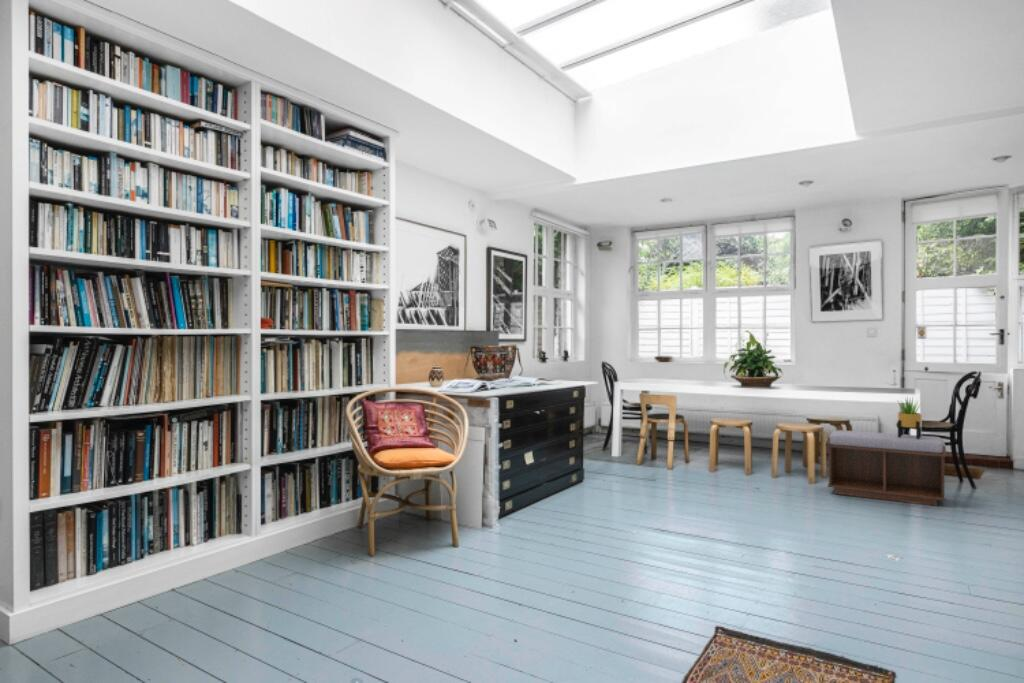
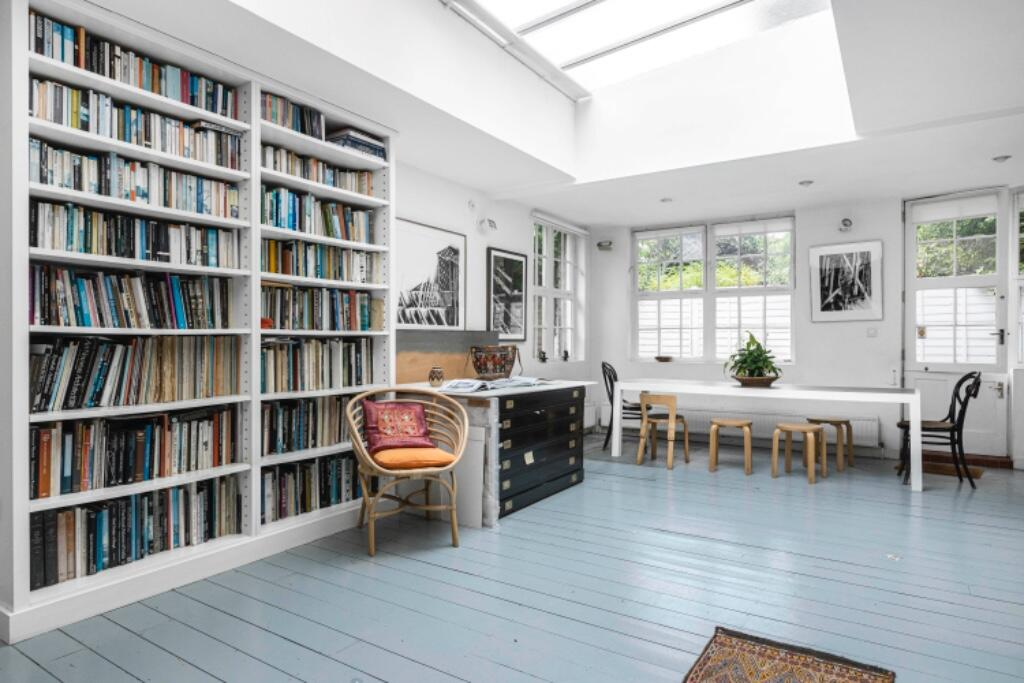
- bench (884, 465)
- potted plant (909, 416)
